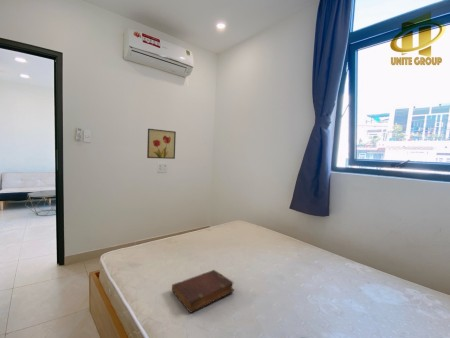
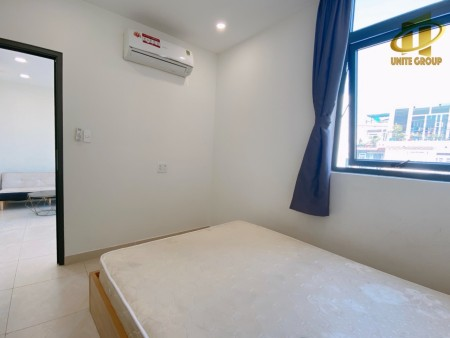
- wall art (161, 144)
- diary (203, 286)
